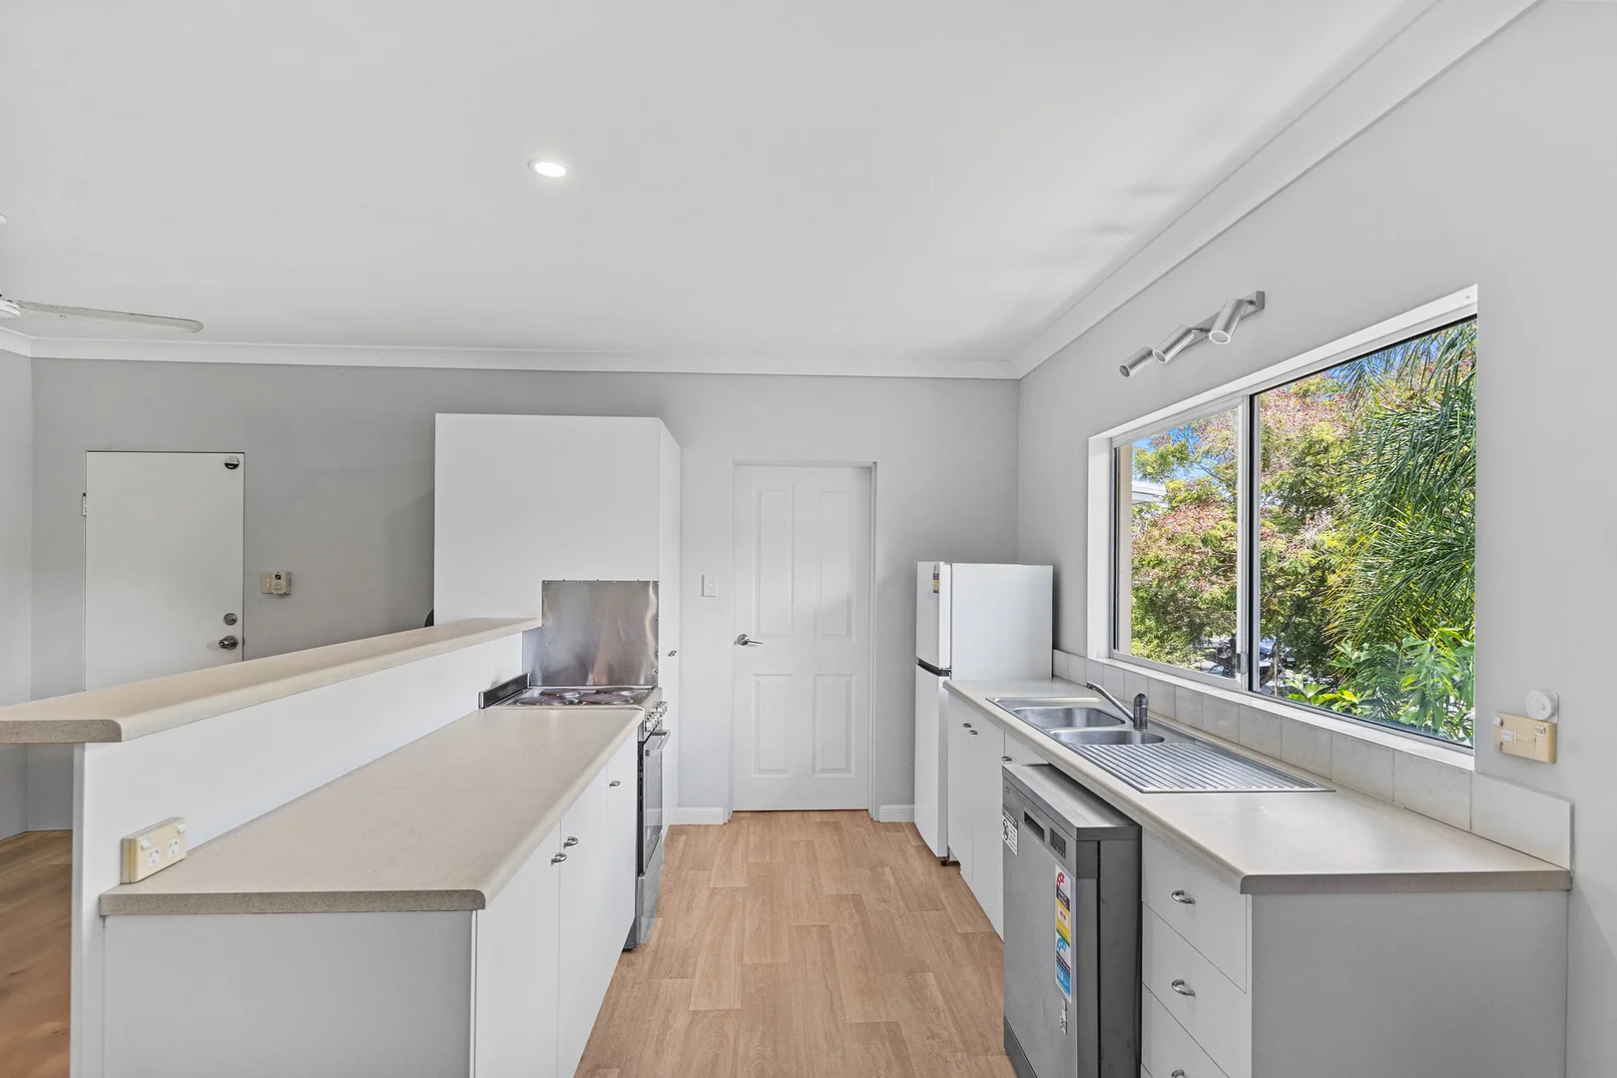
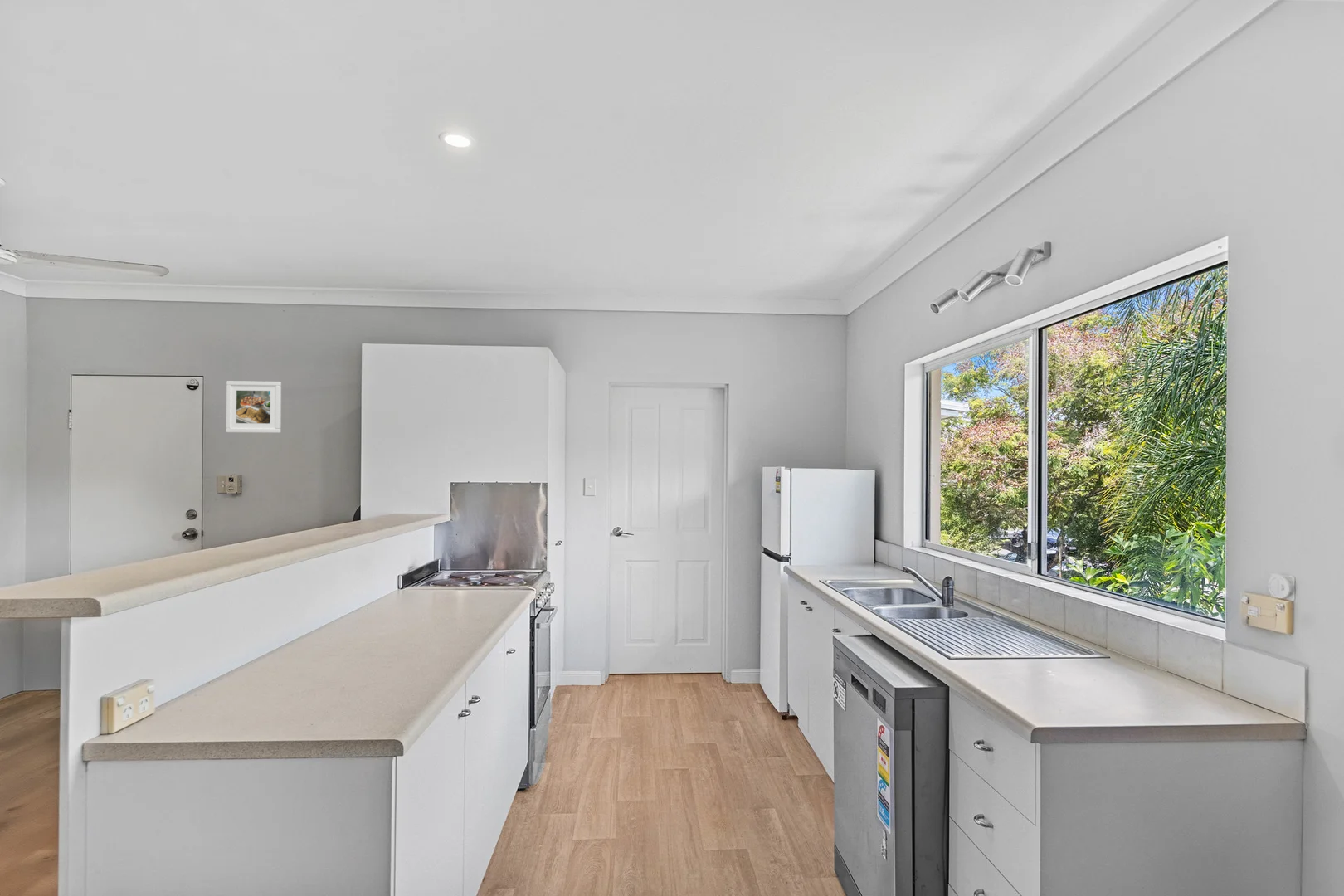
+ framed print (254, 407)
